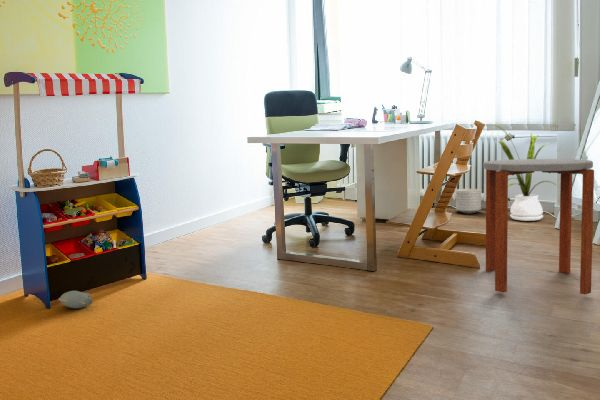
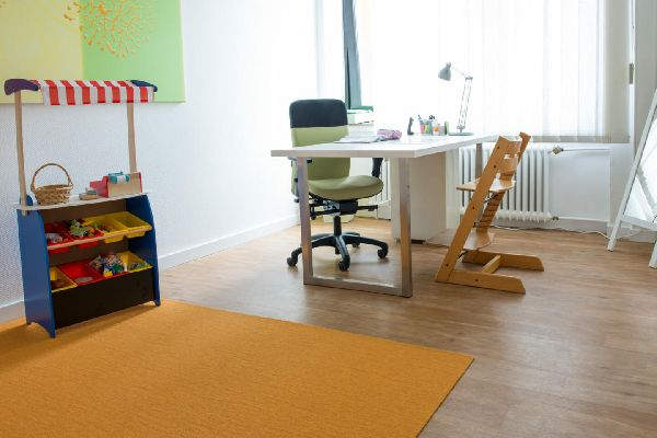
- planter (468, 201)
- side table (560, 222)
- plush toy (73, 299)
- house plant (521, 174)
